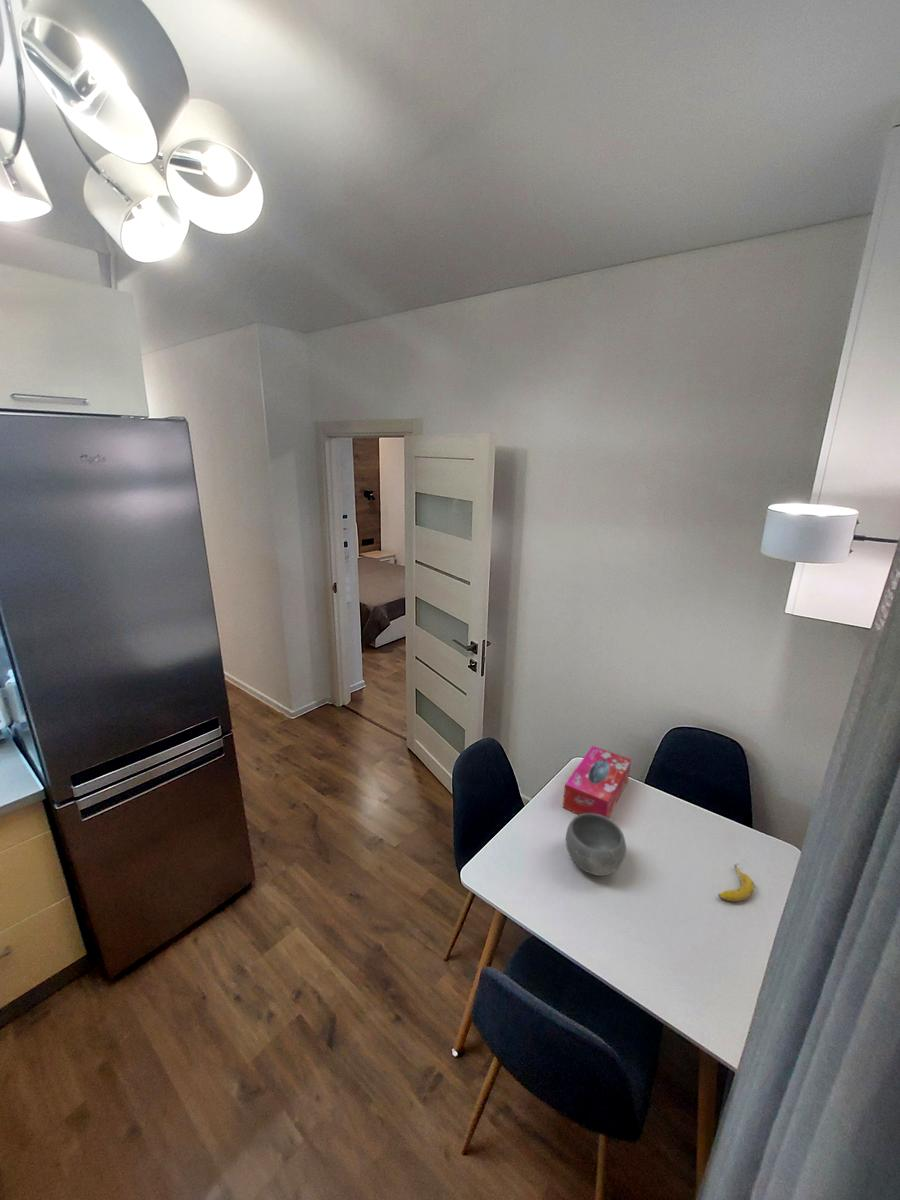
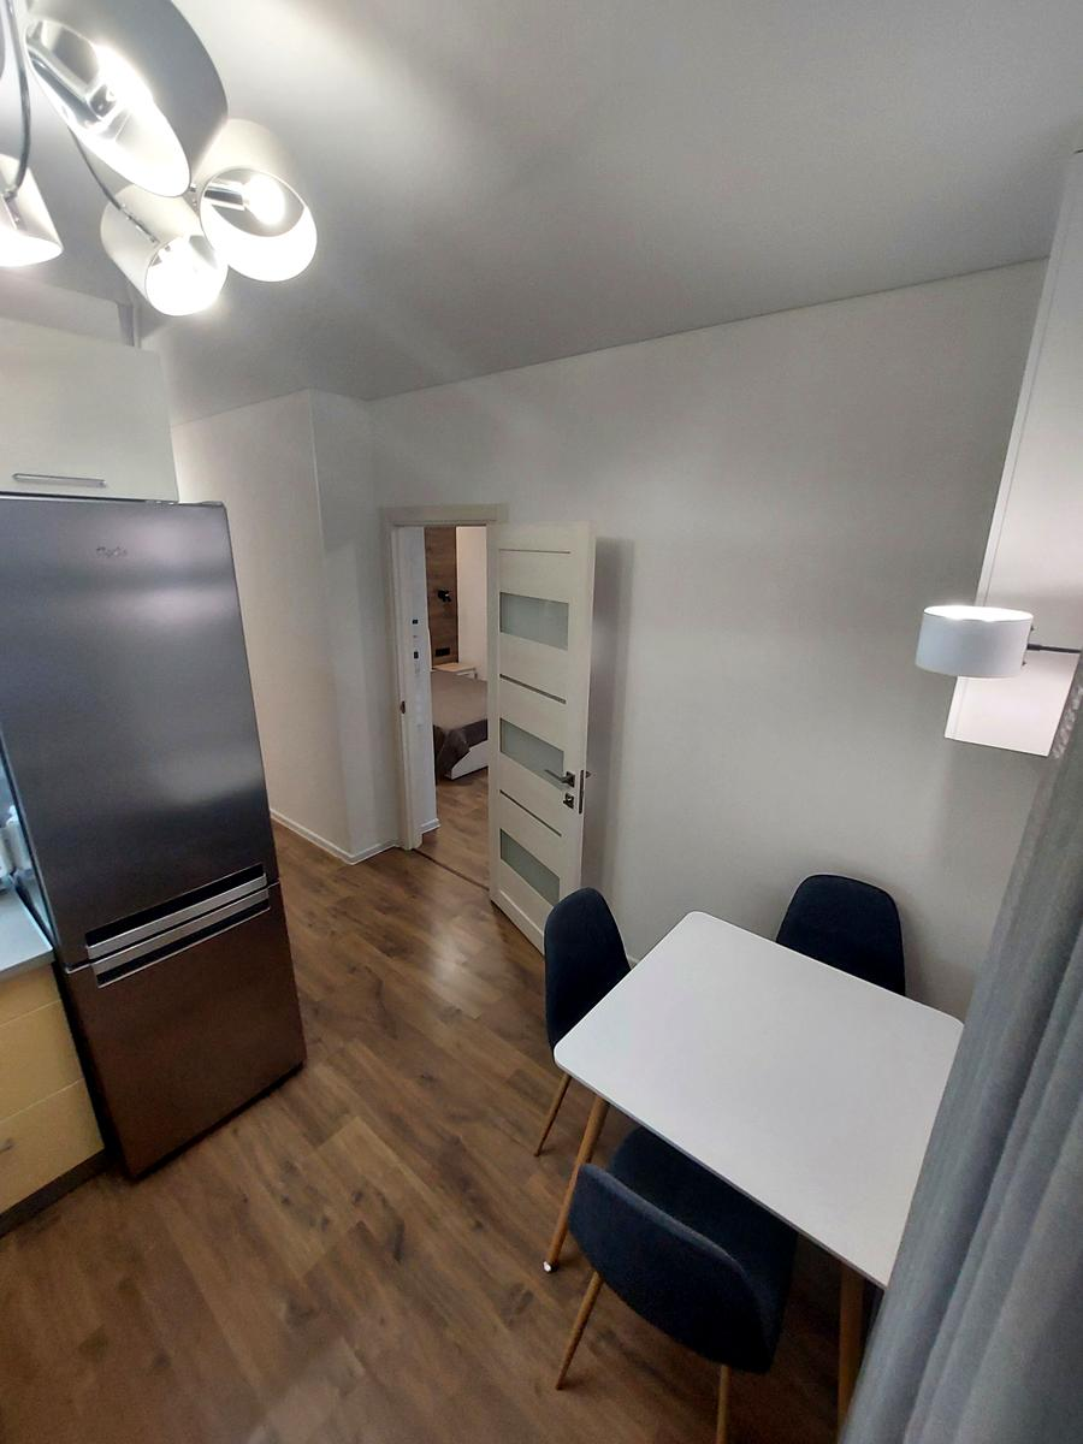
- banana (736, 889)
- tissue box (598, 782)
- bowl (594, 847)
